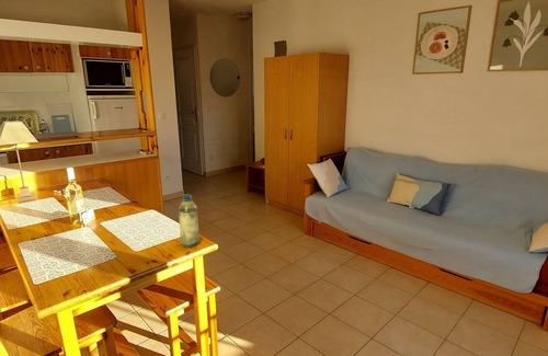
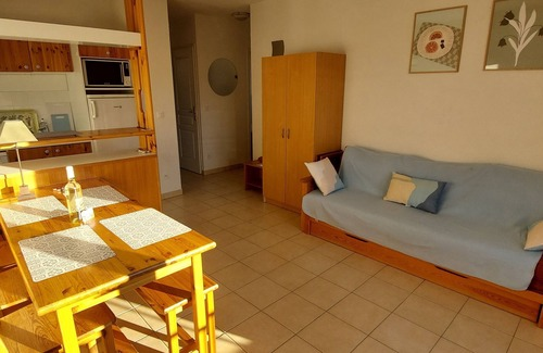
- water bottle (189, 219)
